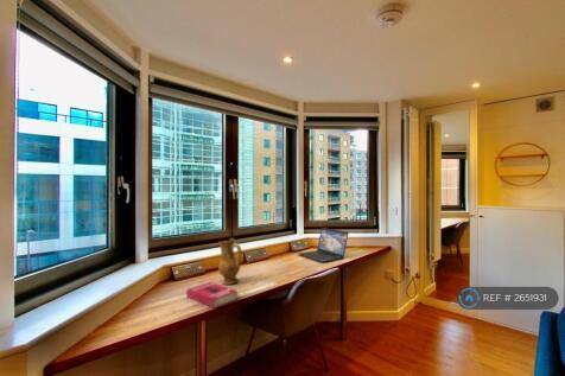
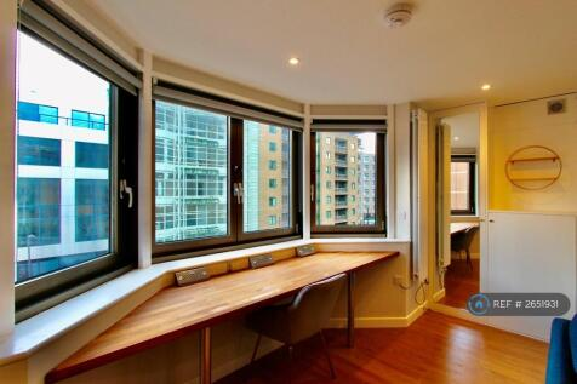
- ceramic jug (230, 260)
- book (211, 293)
- laptop (322, 243)
